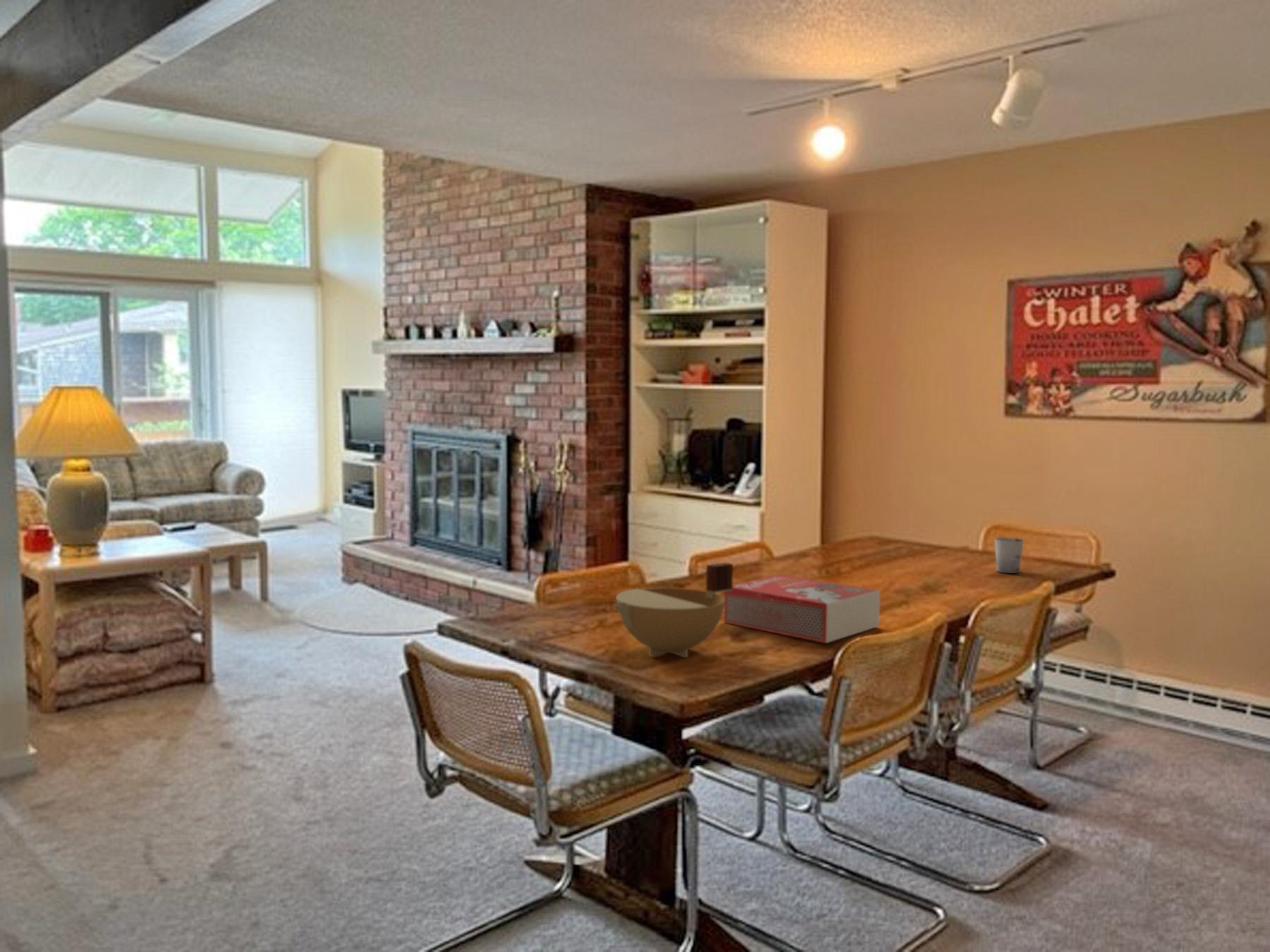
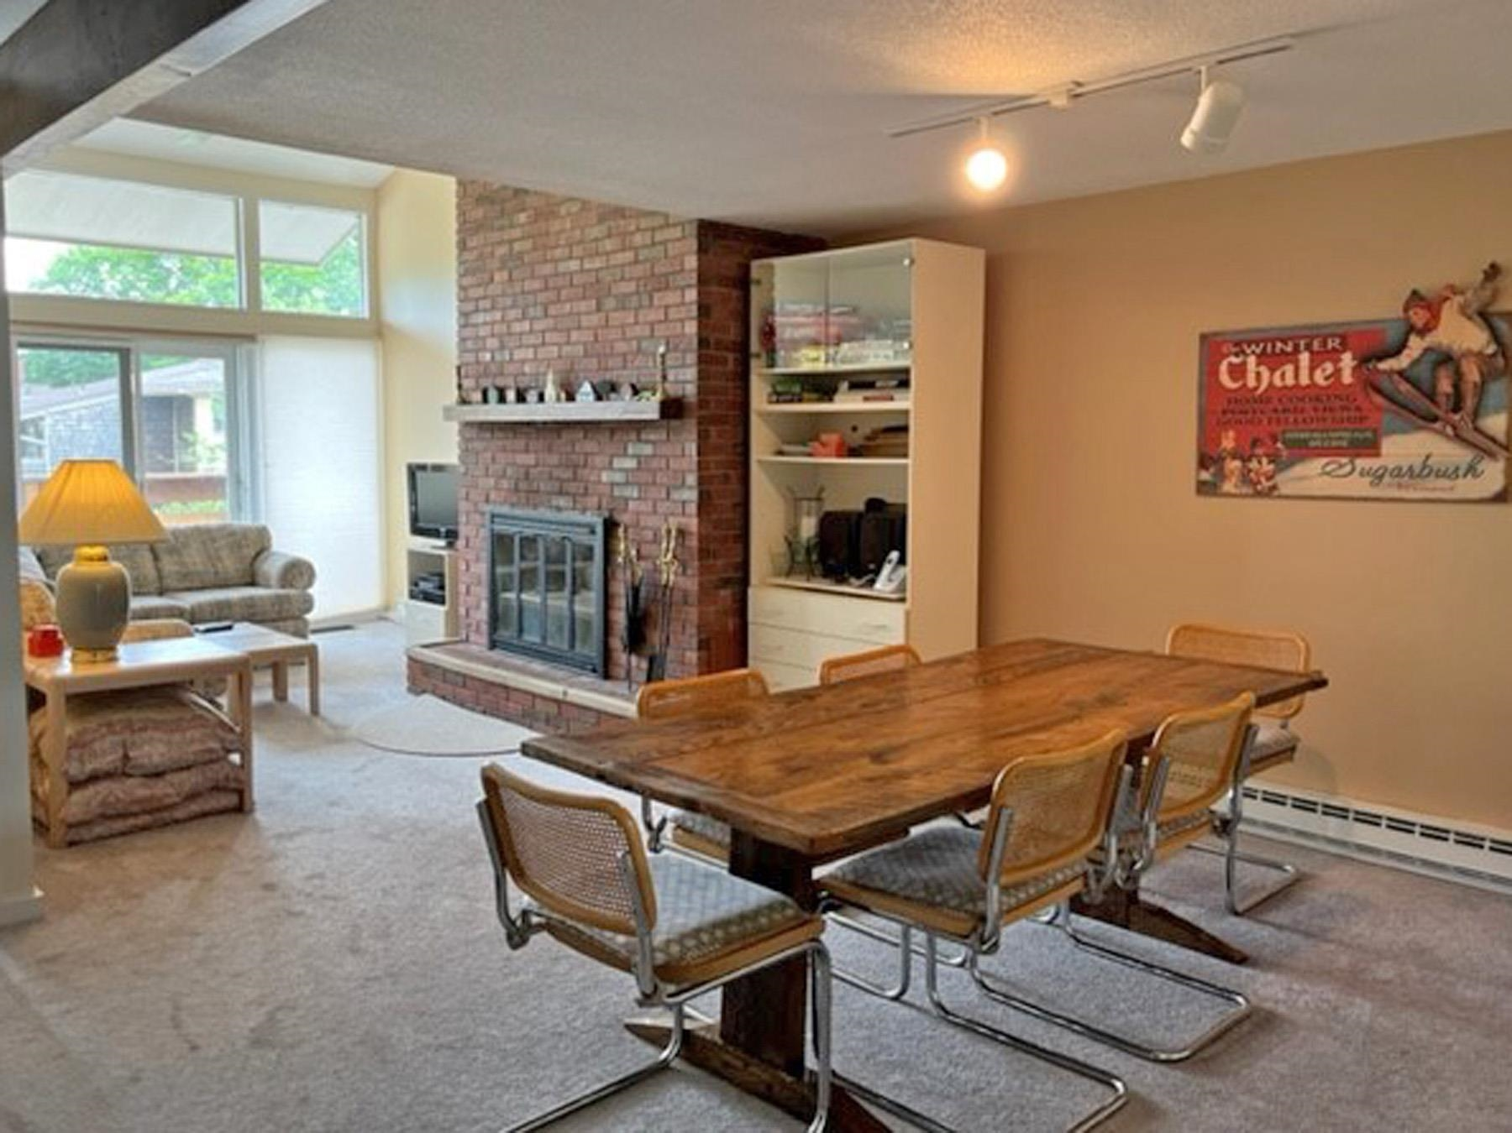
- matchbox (802, 606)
- bowl (674, 611)
- cup (1010, 554)
